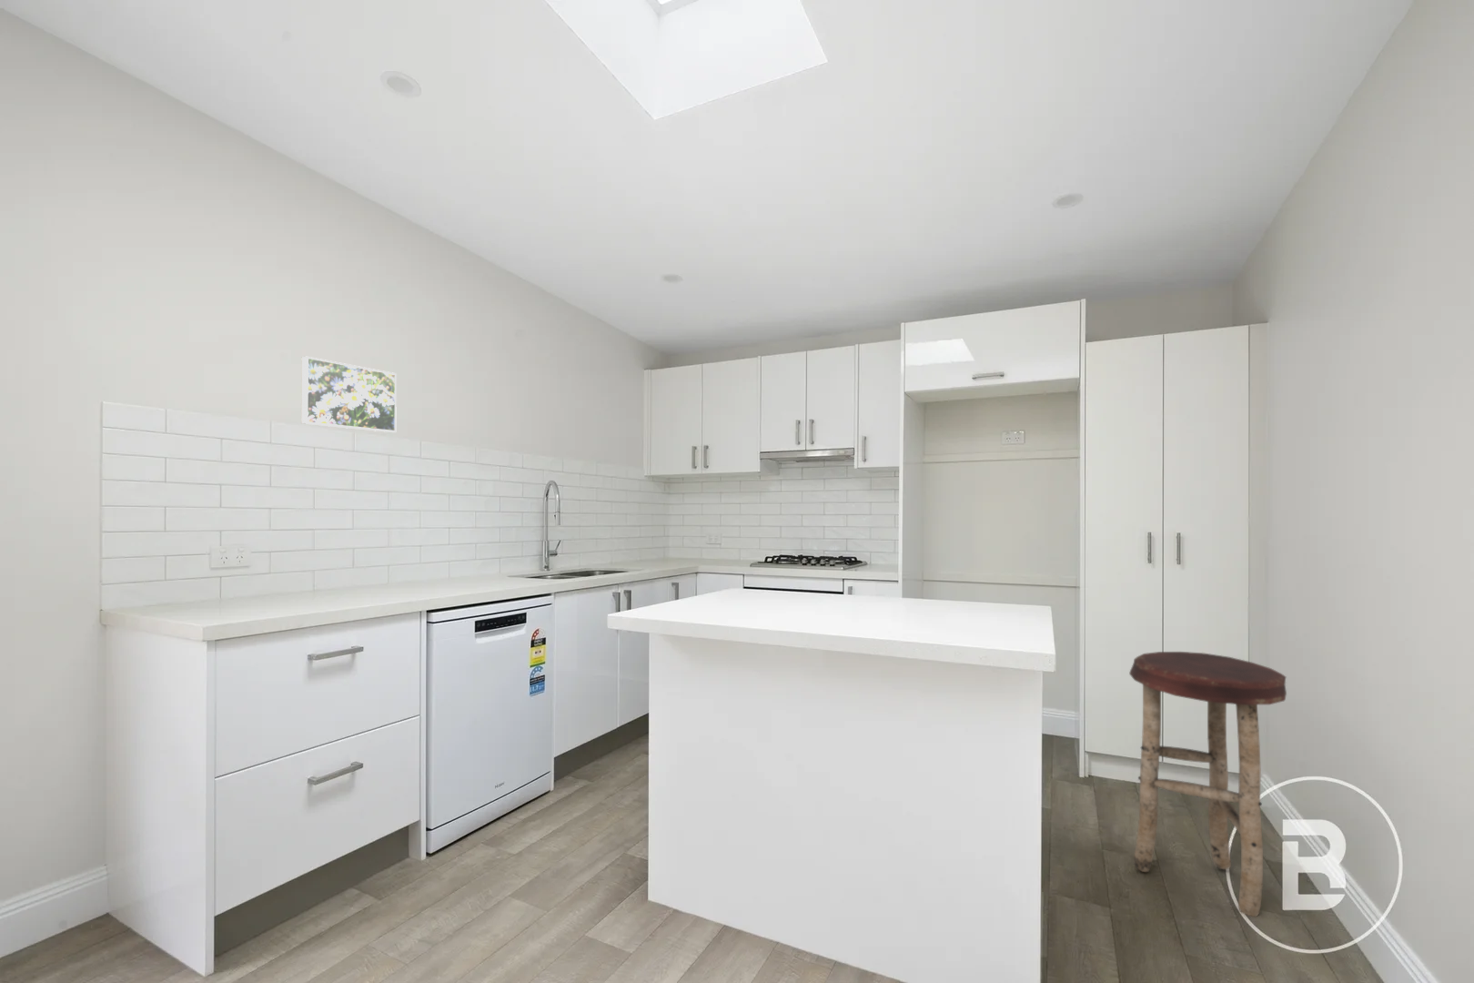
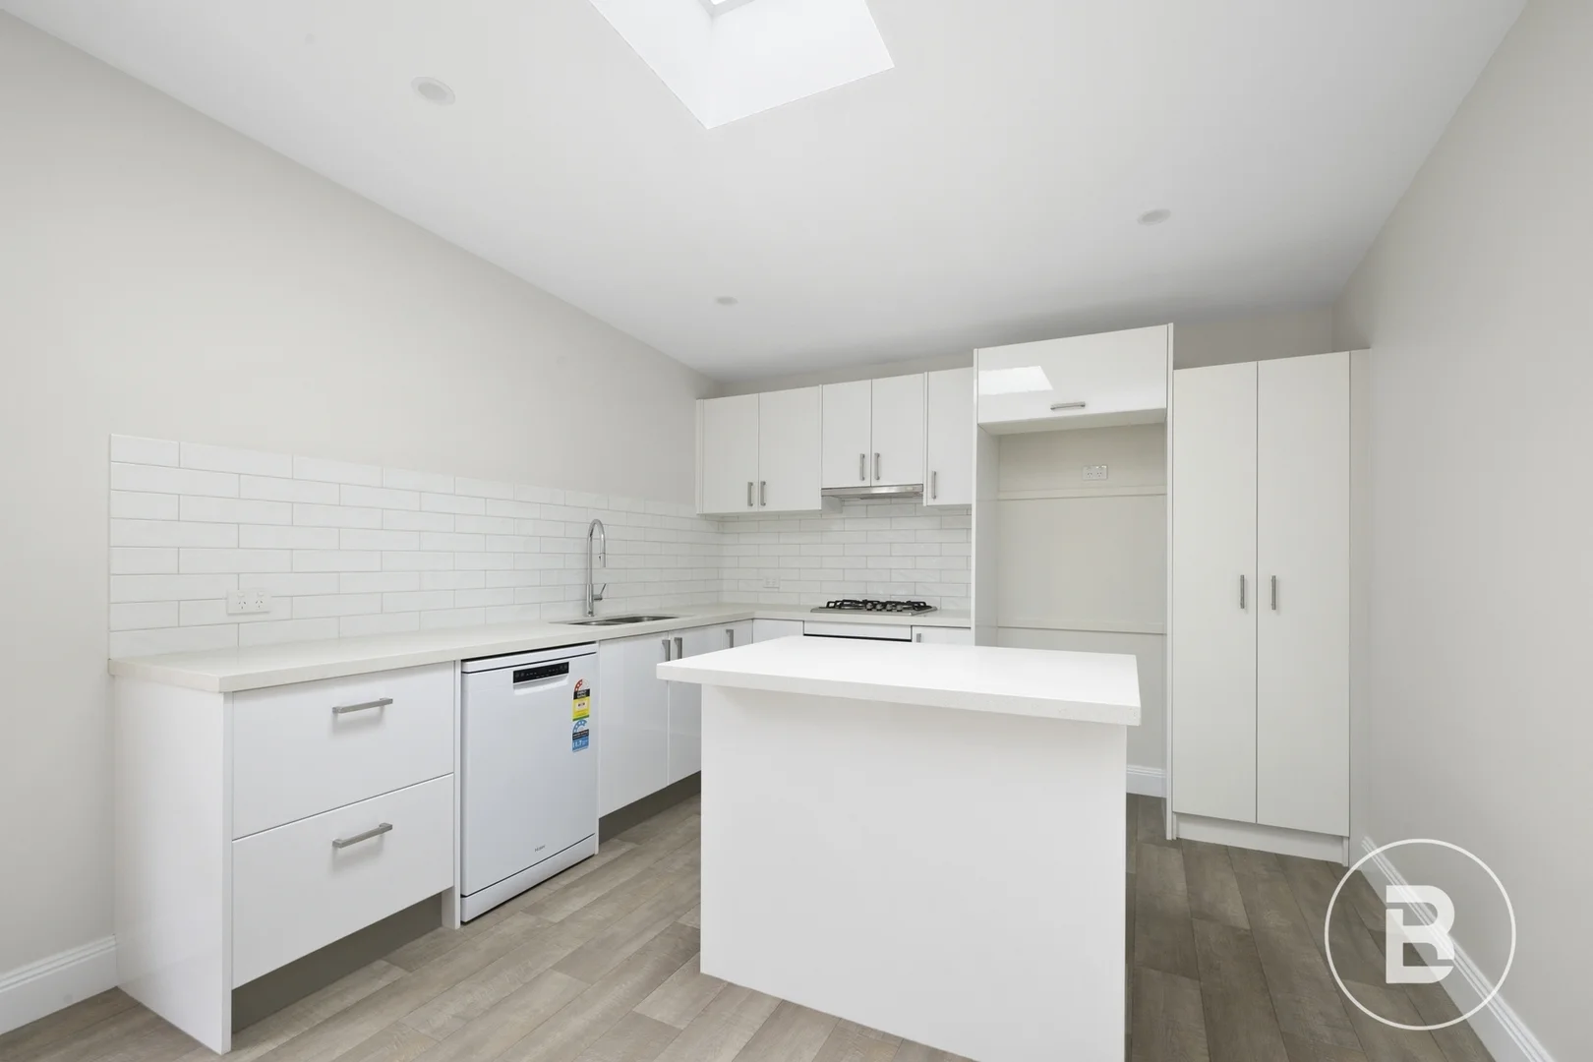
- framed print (351, 397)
- stool (1210, 775)
